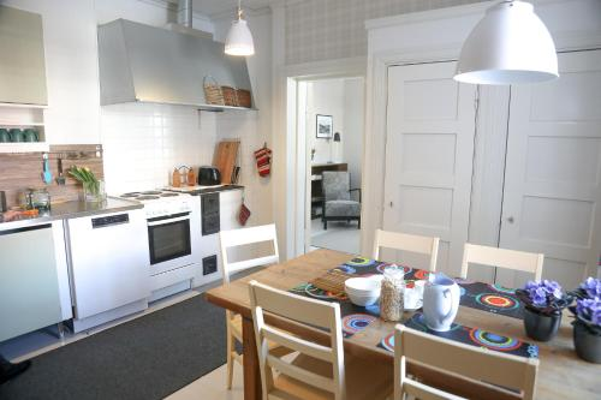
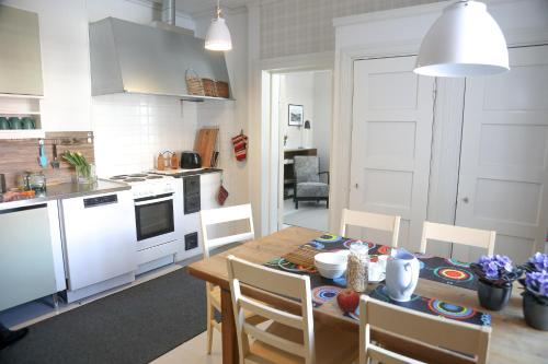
+ fruit (347, 300)
